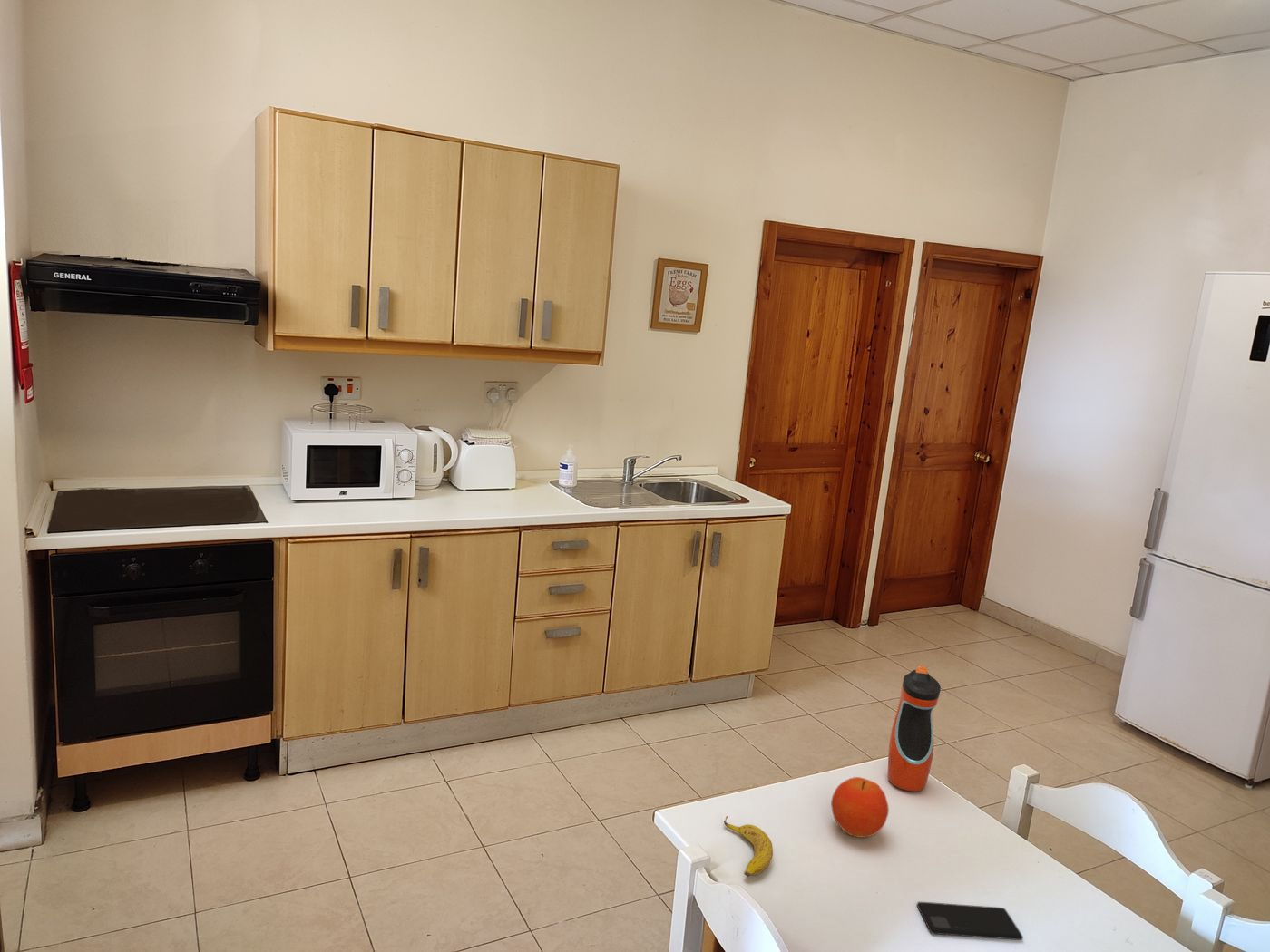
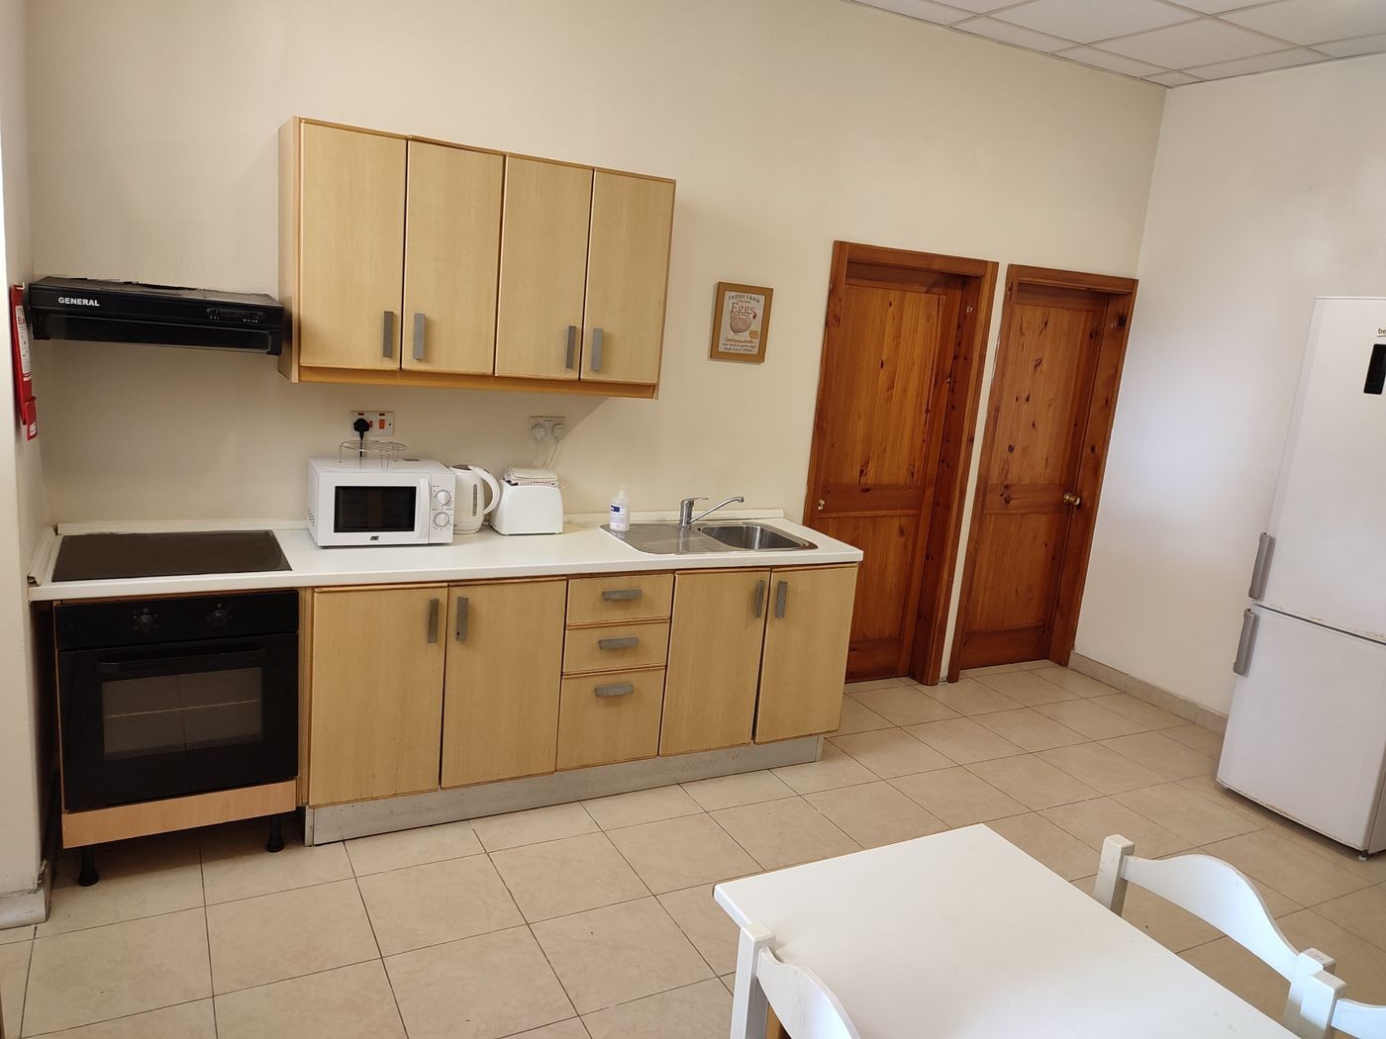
- fruit (859, 807)
- smartphone (969, 919)
- water bottle (914, 725)
- banana (749, 840)
